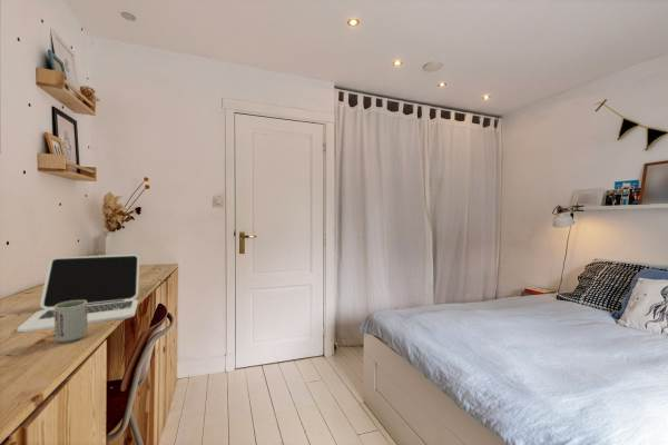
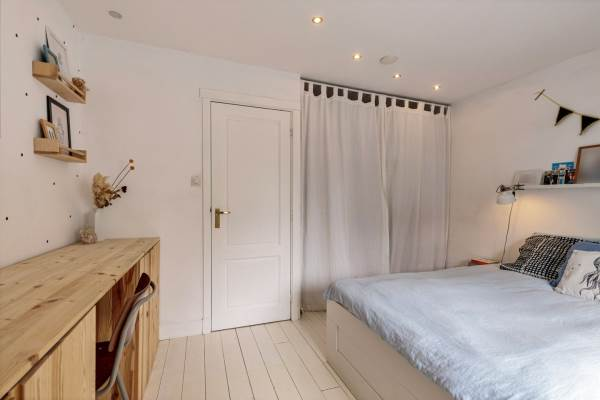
- cup (71, 320)
- laptop (89, 285)
